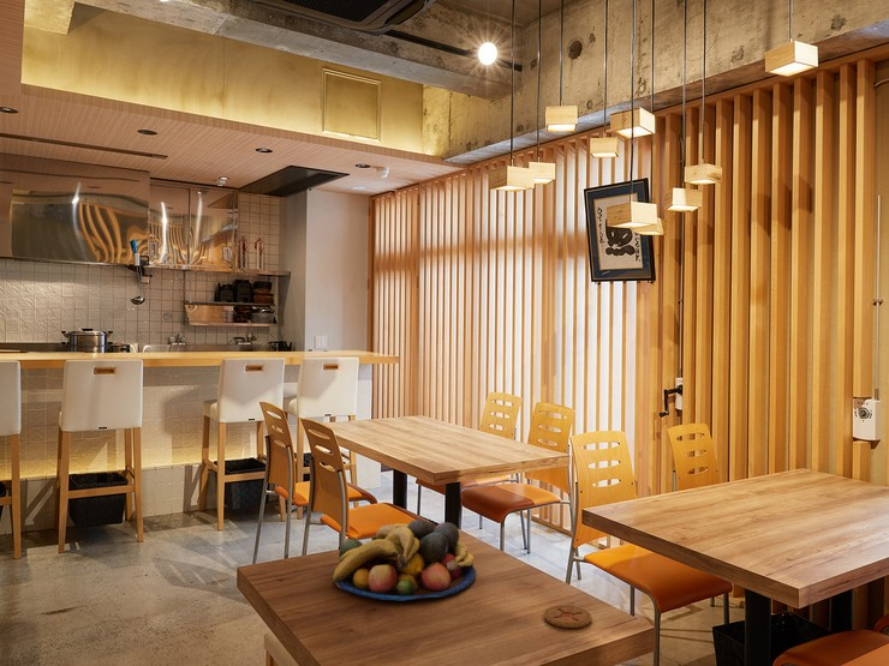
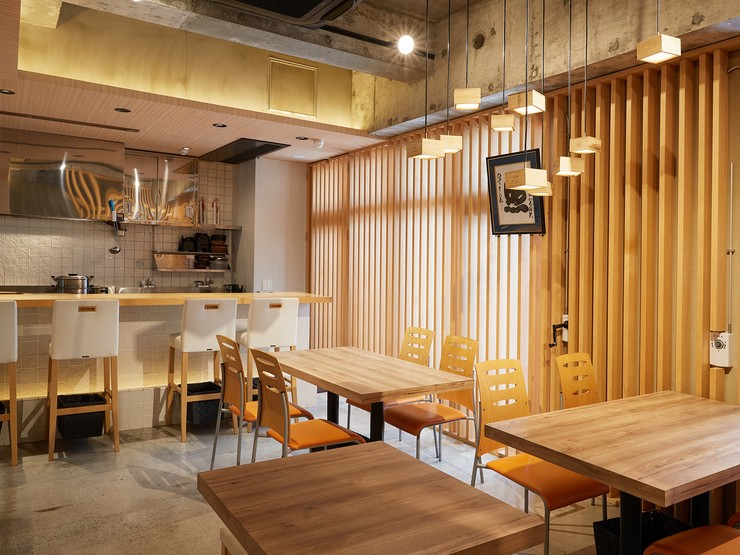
- coaster (567, 616)
- fruit bowl (405, 548)
